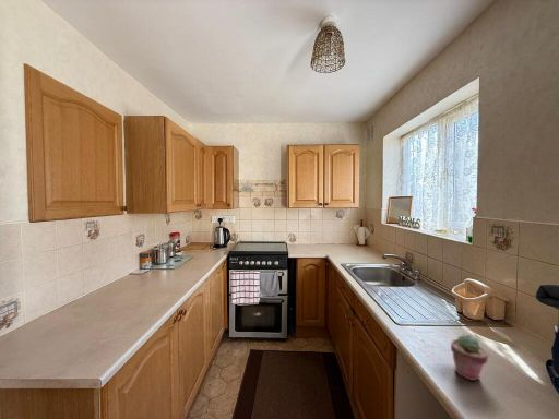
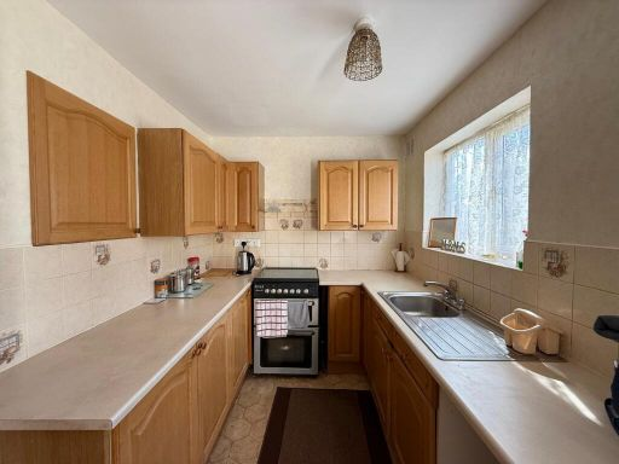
- potted succulent (467, 355)
